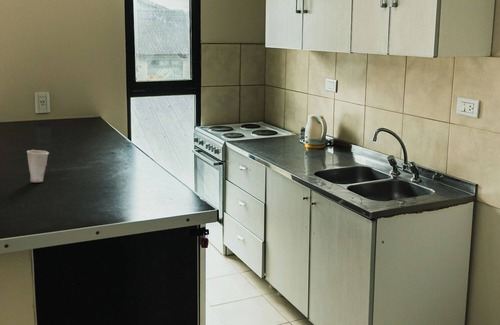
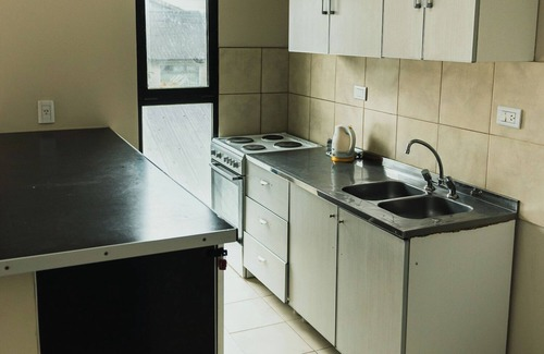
- cup (38, 166)
